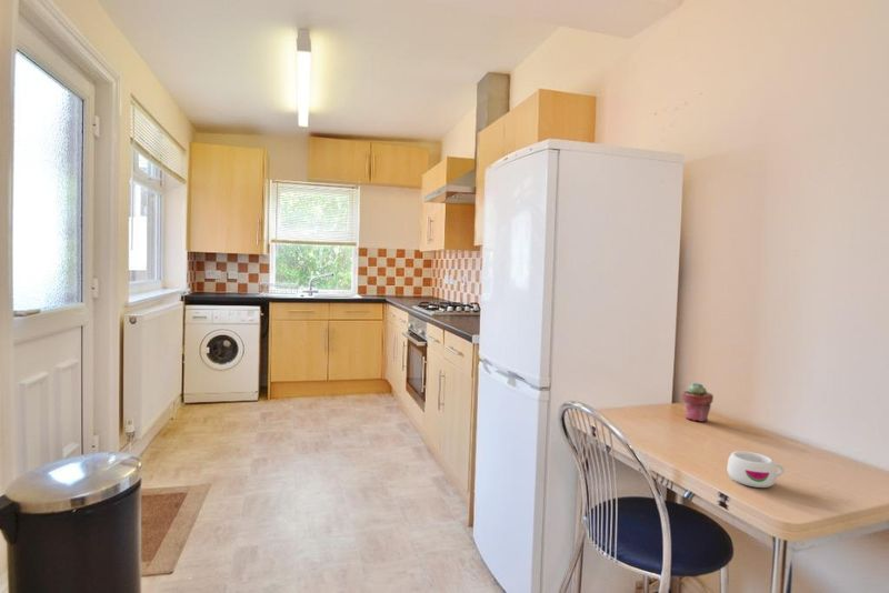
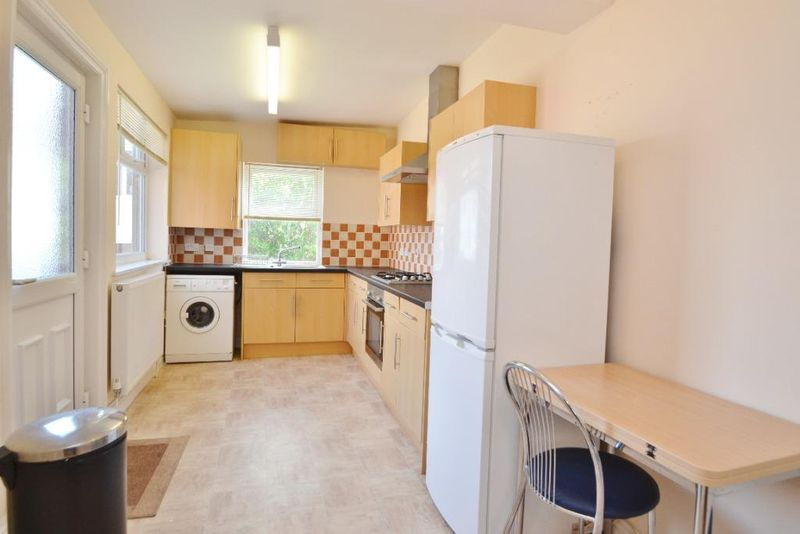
- mug (757, 469)
- potted succulent (697, 401)
